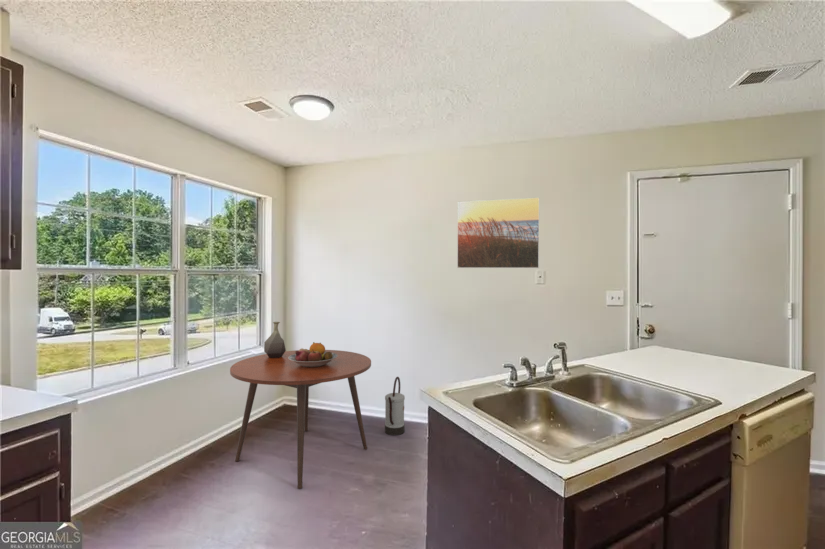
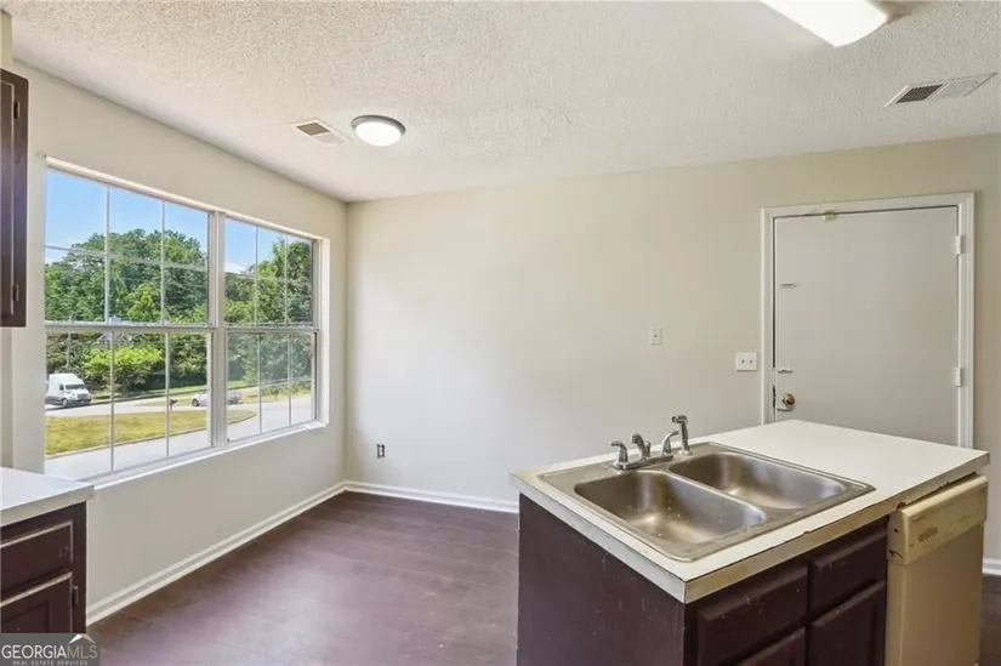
- watering can (394, 405)
- vase (275, 339)
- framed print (497, 233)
- dining table (303, 408)
- fruit bowl (313, 354)
